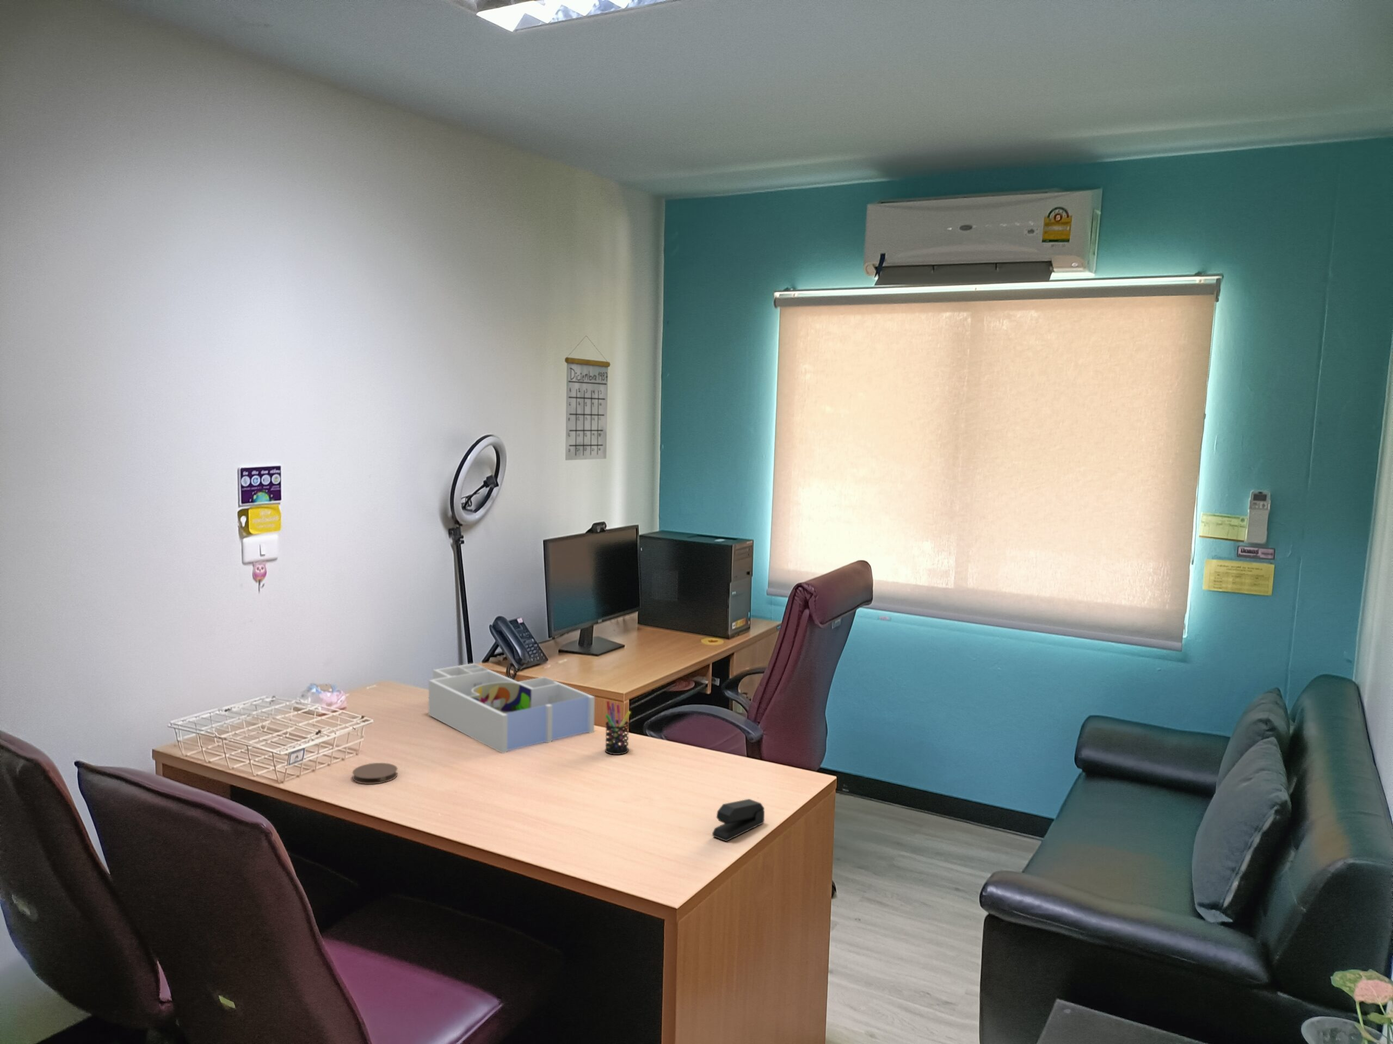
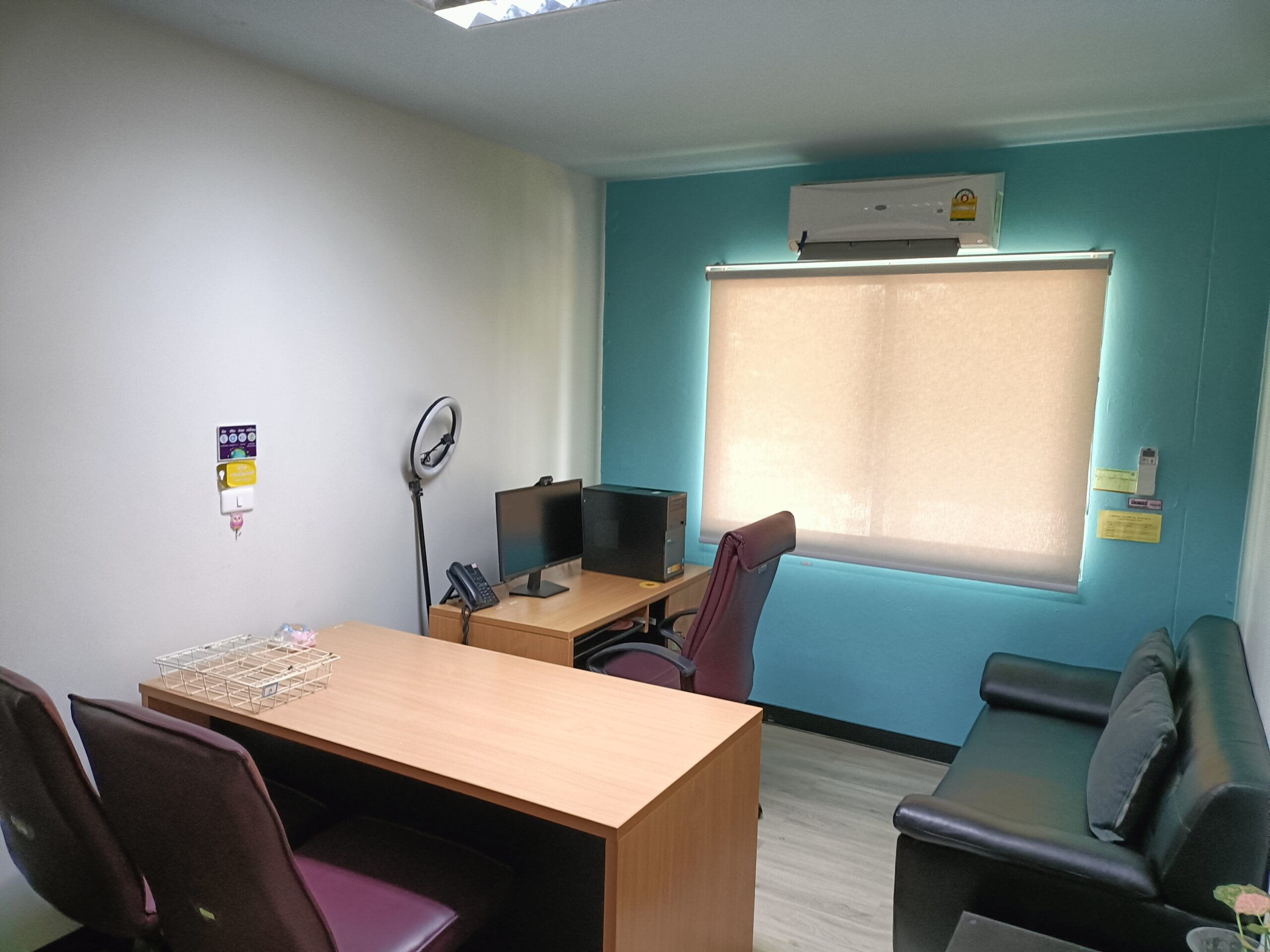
- desk organizer (500, 702)
- calendar (587, 397)
- coaster (375, 773)
- stapler (739, 815)
- pen holder (614, 727)
